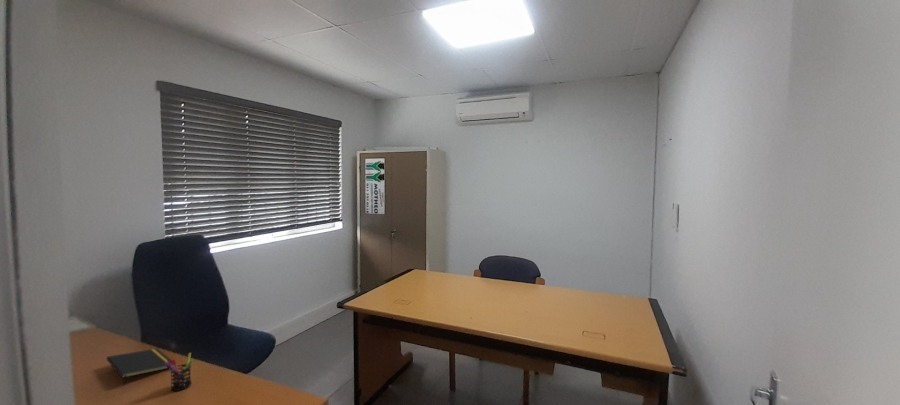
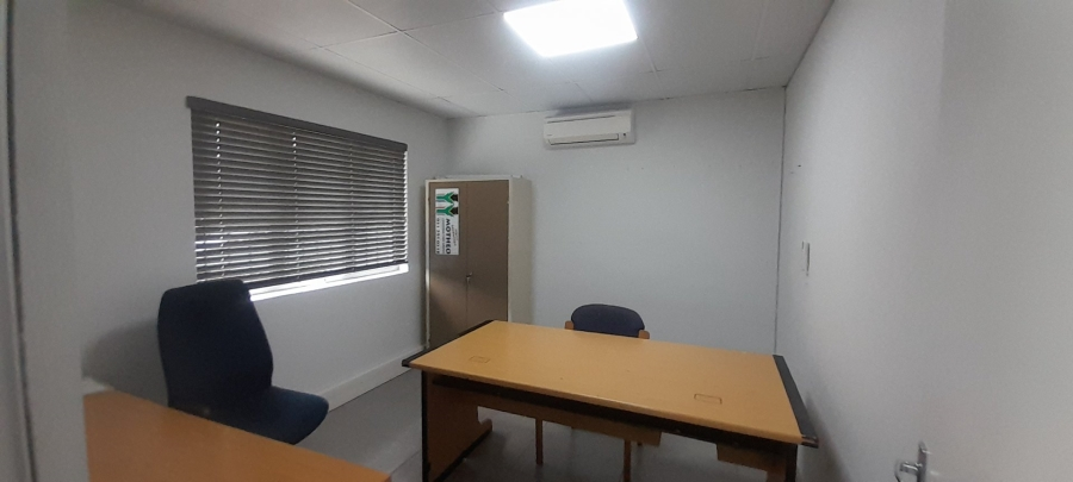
- notepad (141, 361)
- pen holder (181, 371)
